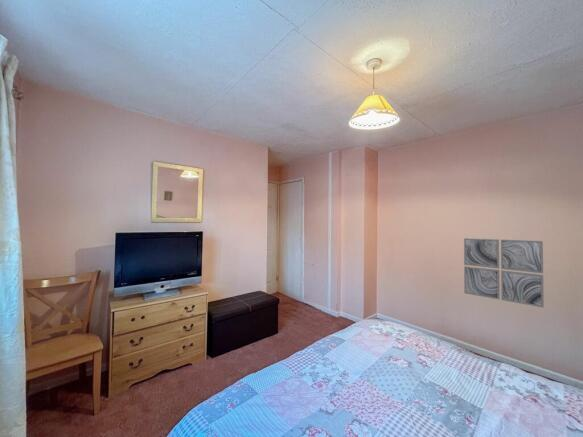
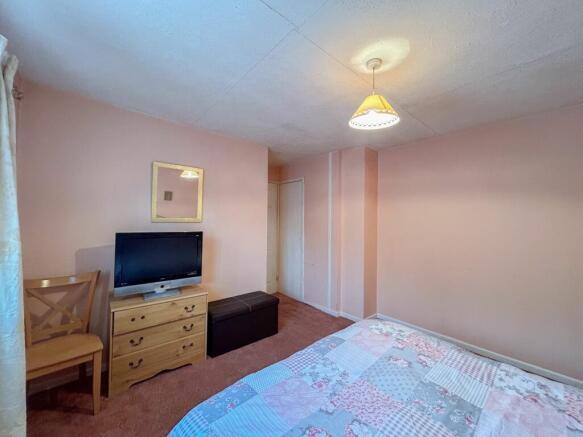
- wall art (501, 268)
